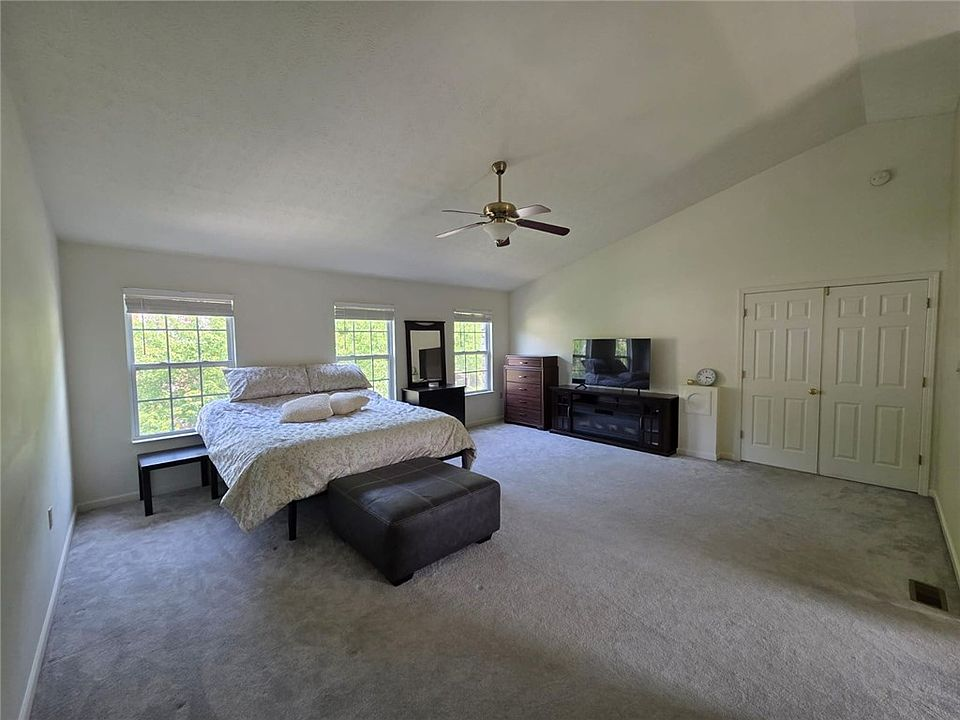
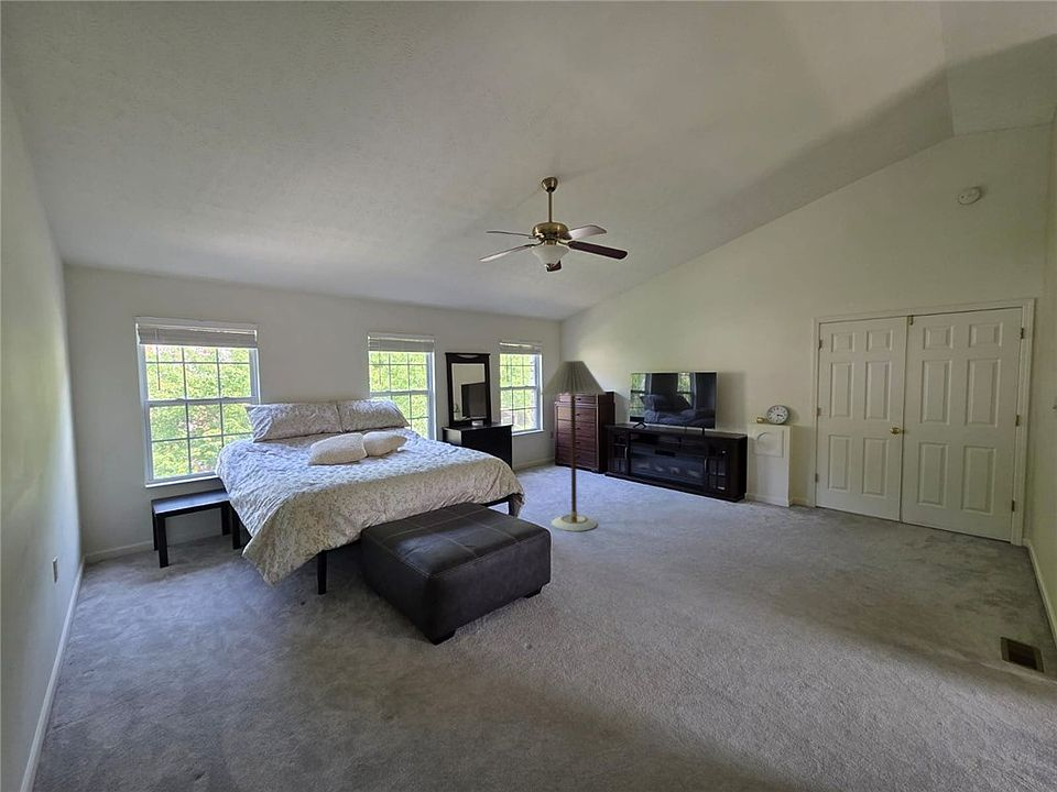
+ floor lamp (573, 442)
